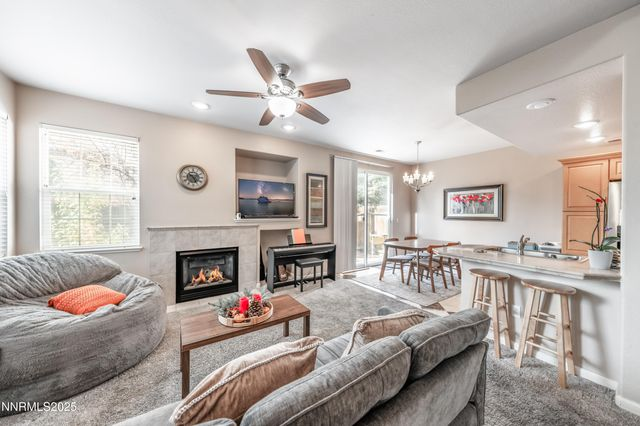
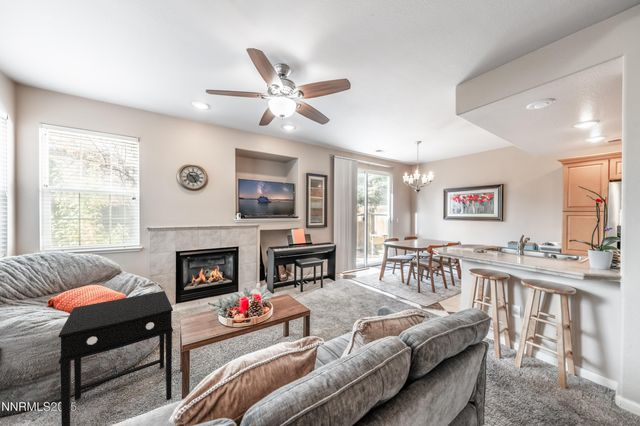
+ side table (120, 347)
